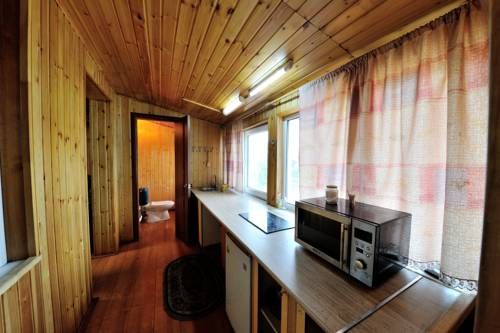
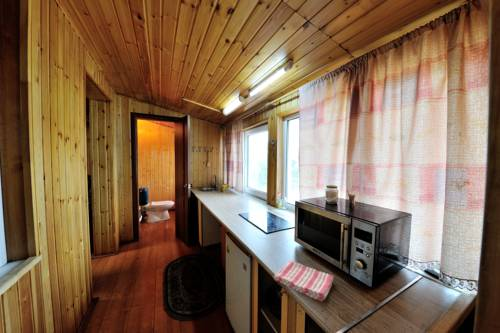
+ dish towel (303, 276)
